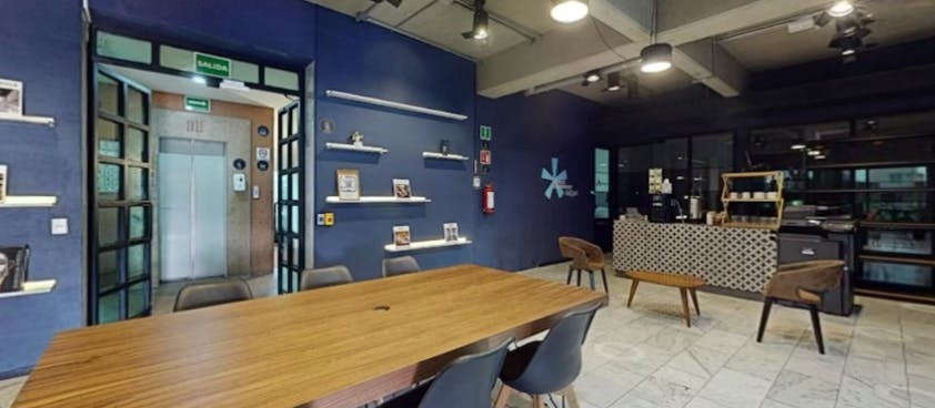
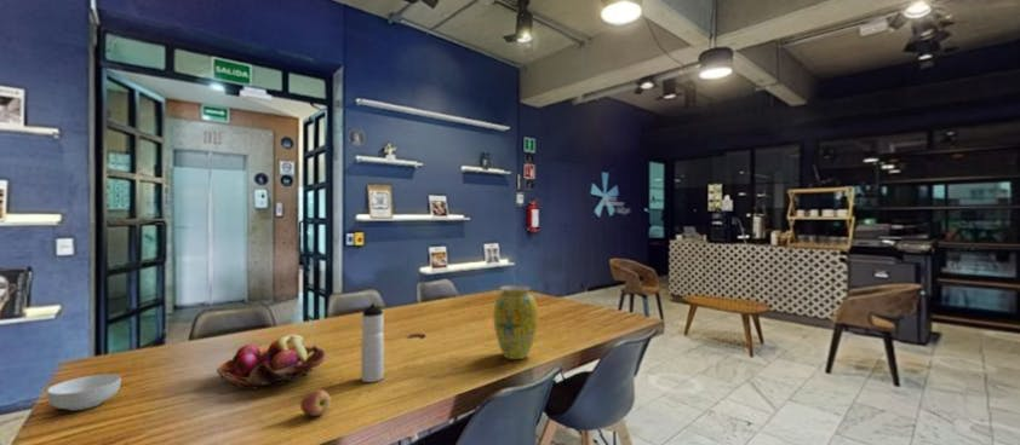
+ cereal bowl (85, 393)
+ apple (316, 403)
+ water bottle (372, 341)
+ fruit basket (276, 358)
+ vase (515, 322)
